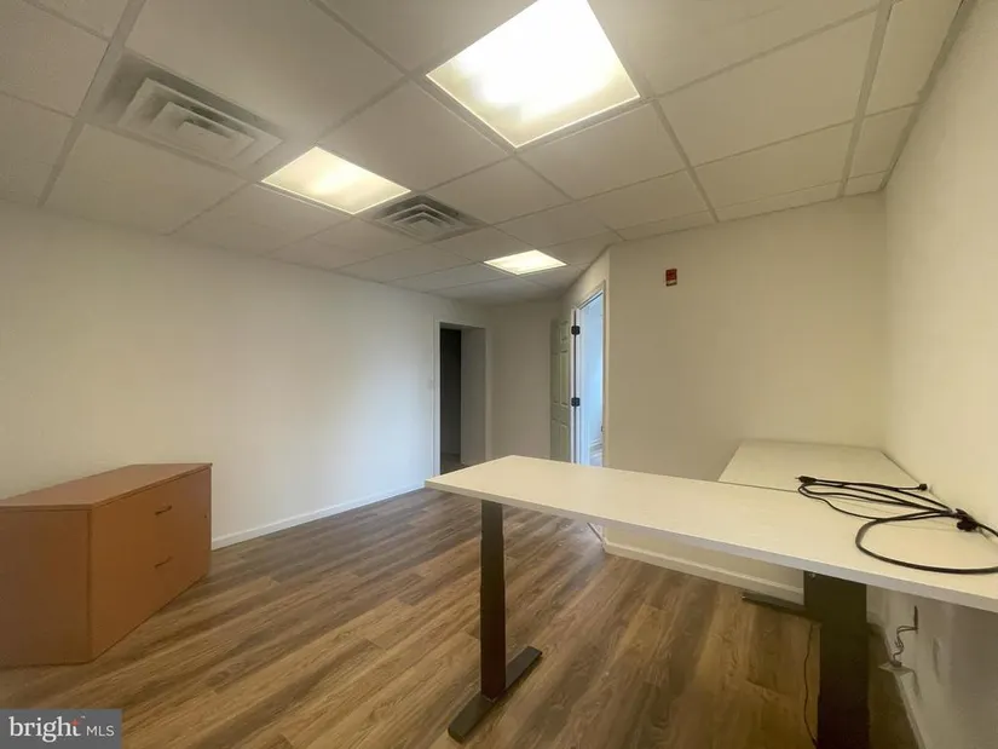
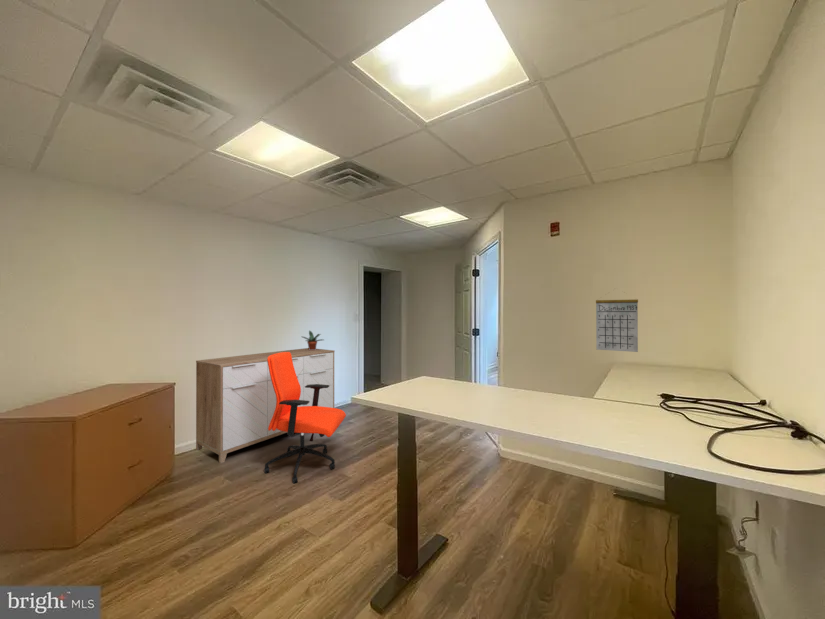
+ potted plant (312, 340)
+ calendar (616, 319)
+ office chair (305, 410)
+ sideboard (273, 395)
